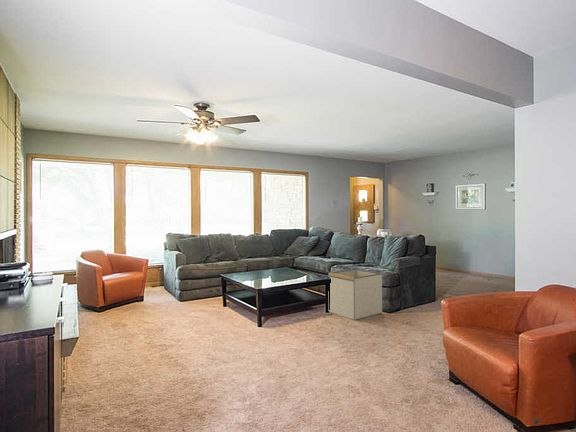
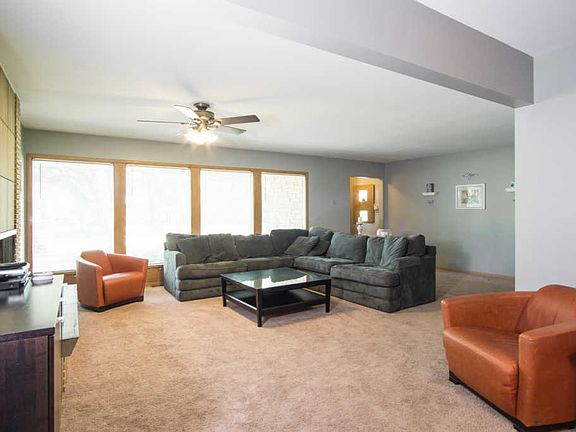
- storage bin (354, 292)
